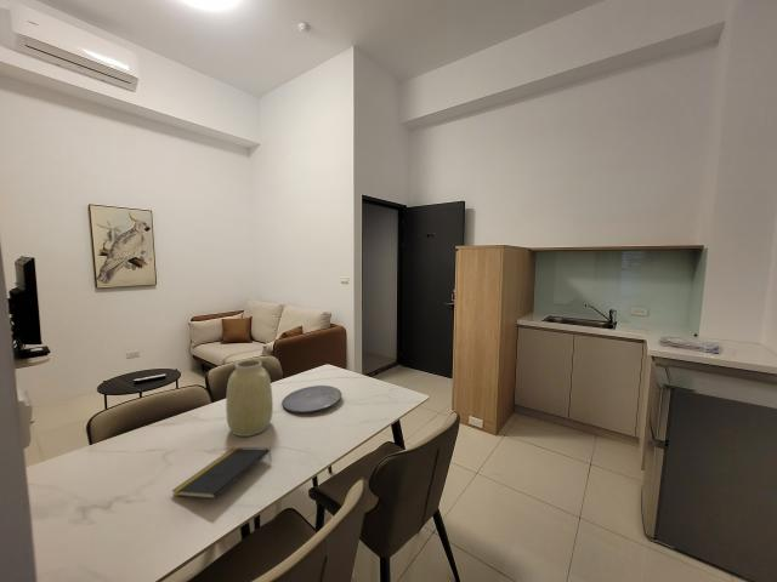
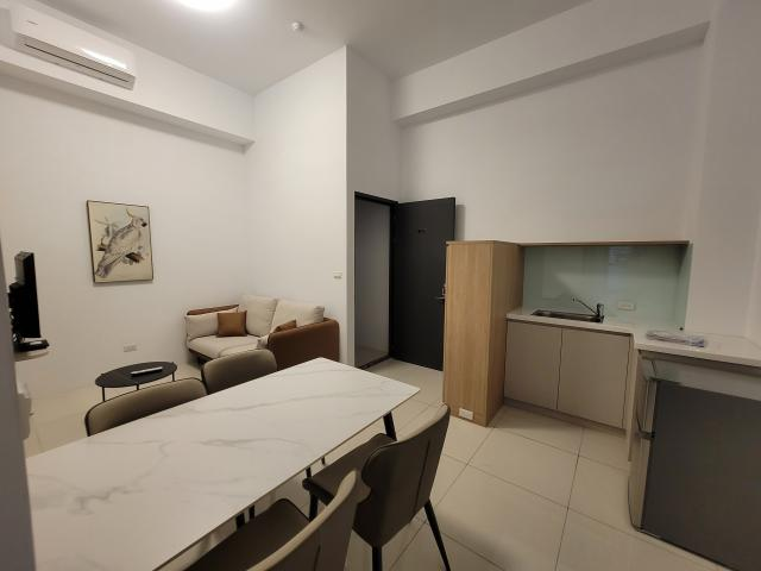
- notepad (225, 469)
- plate (312, 398)
- vase (249, 395)
